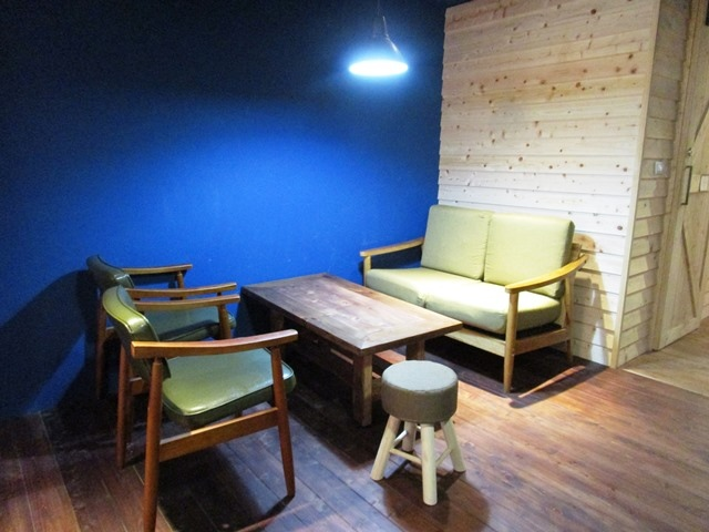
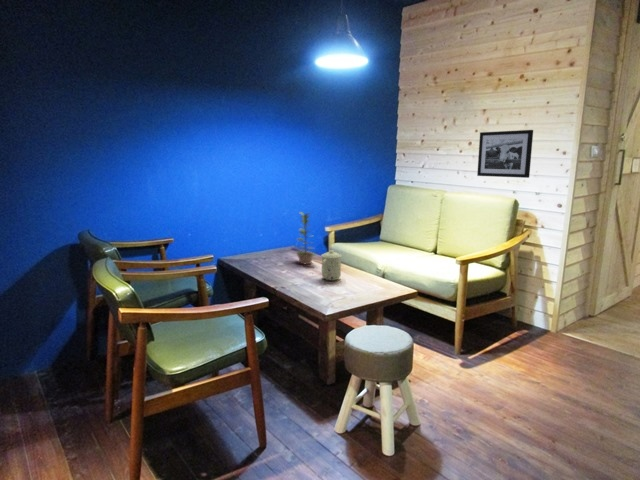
+ mug (330, 265)
+ picture frame (503, 154)
+ plant (306, 238)
